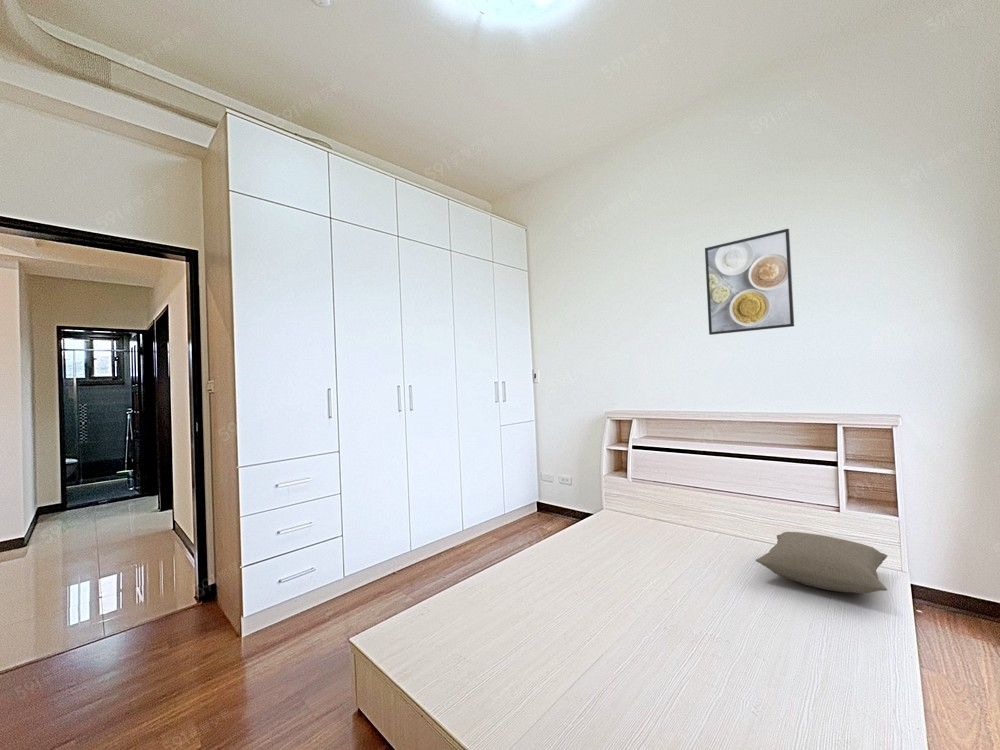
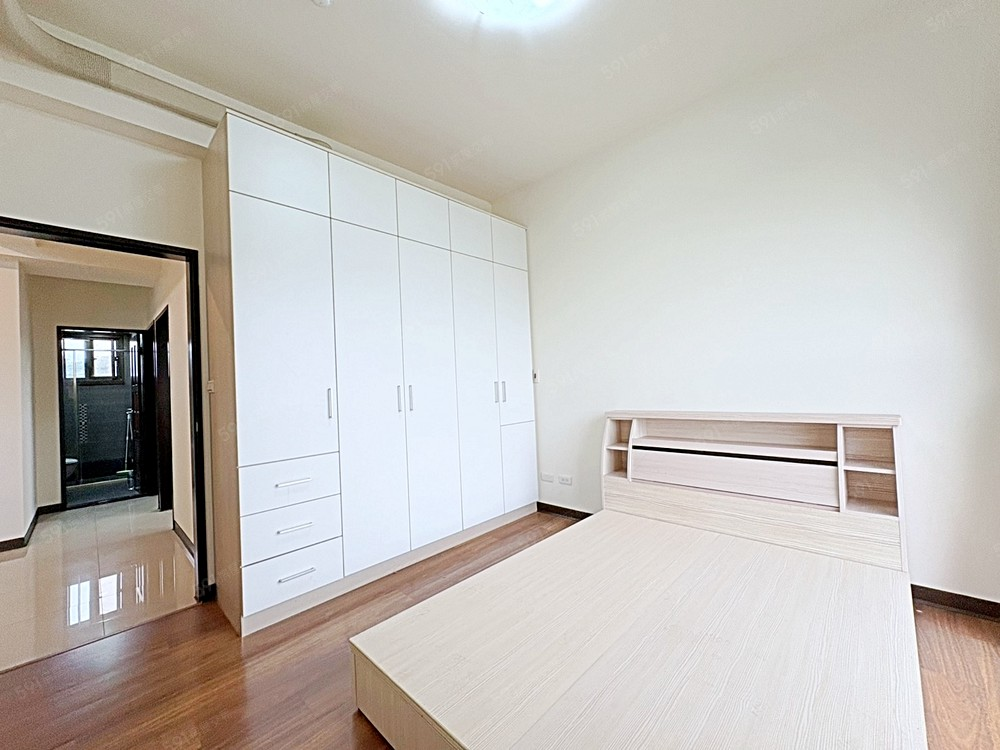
- pillow (822, 559)
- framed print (746, 284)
